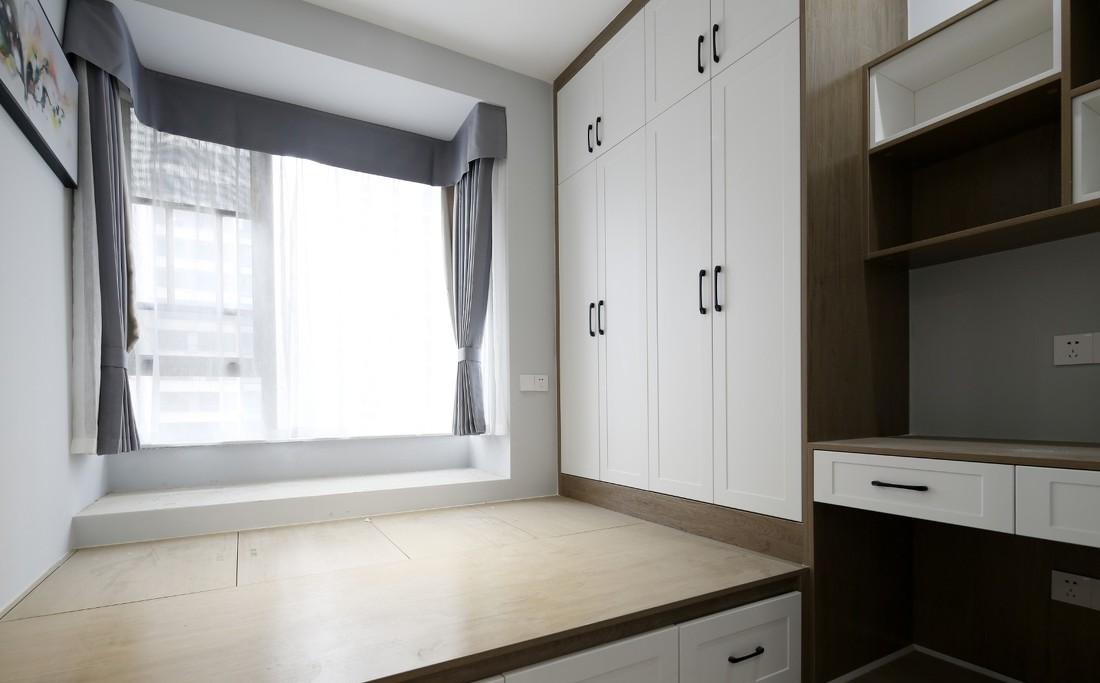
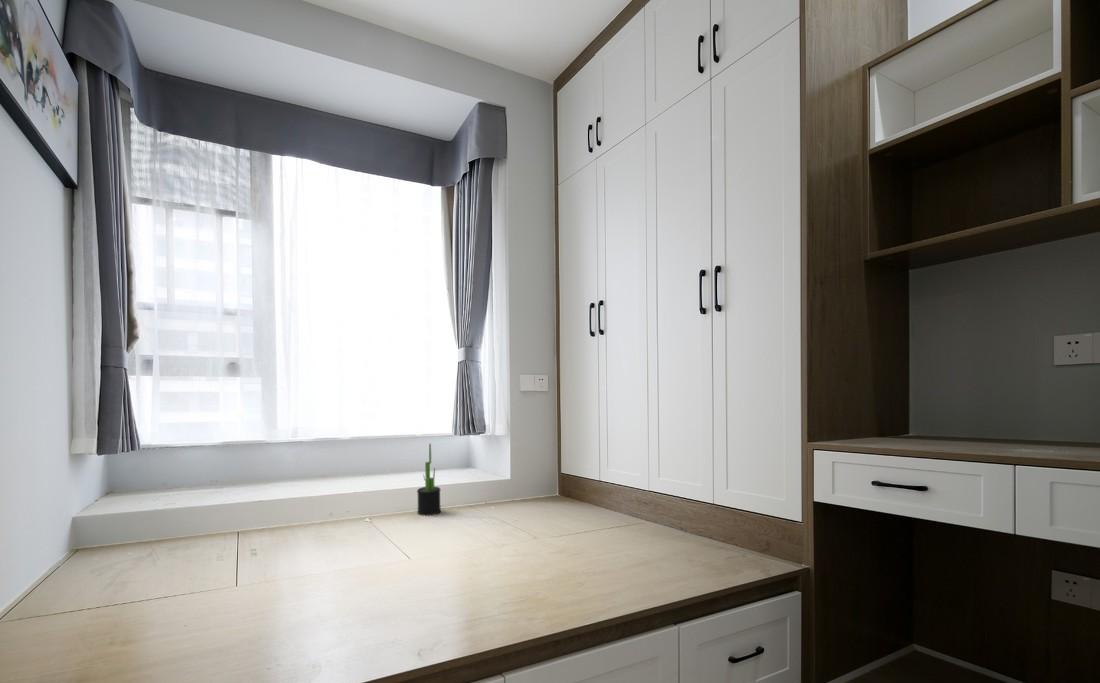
+ decorative plant (428, 478)
